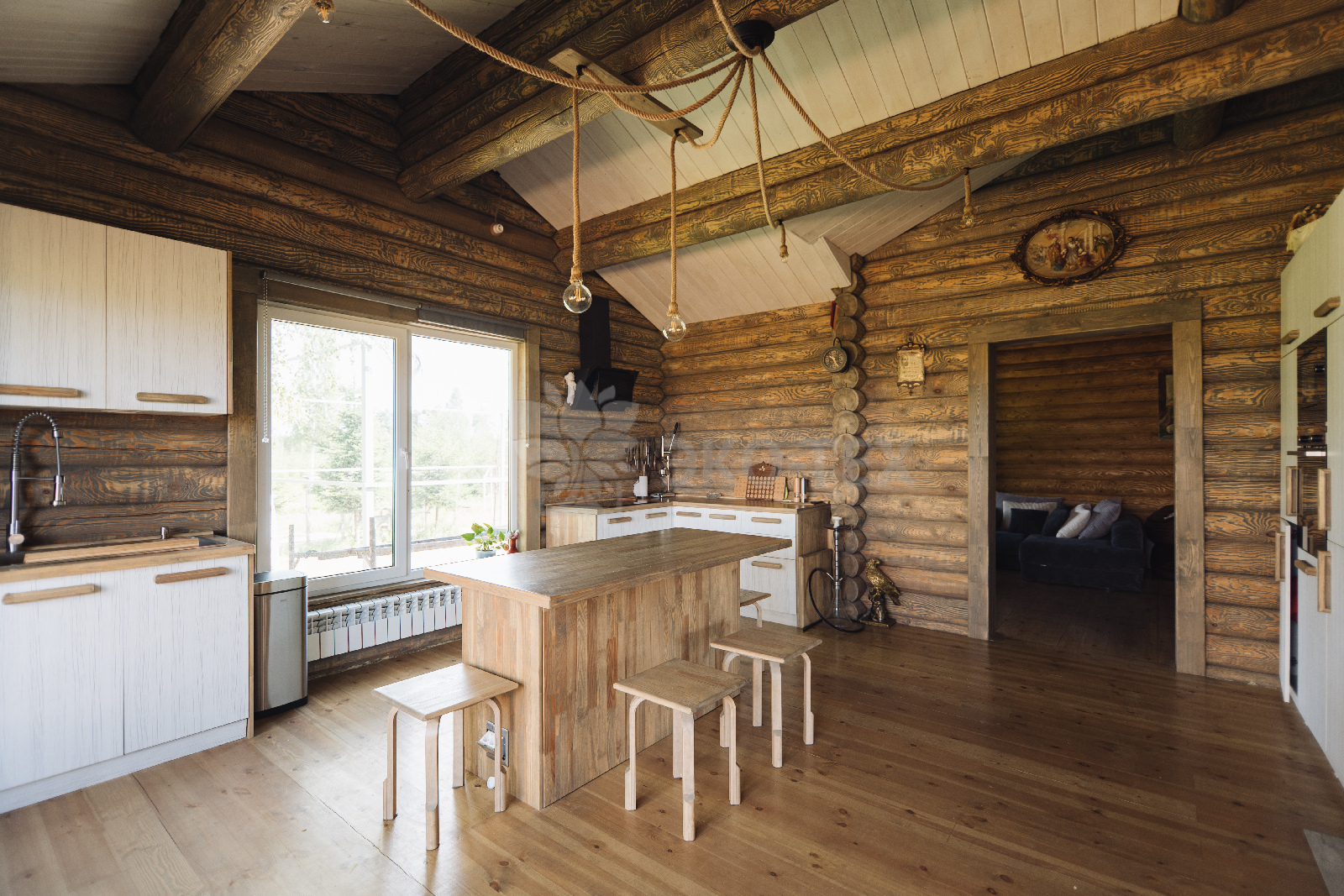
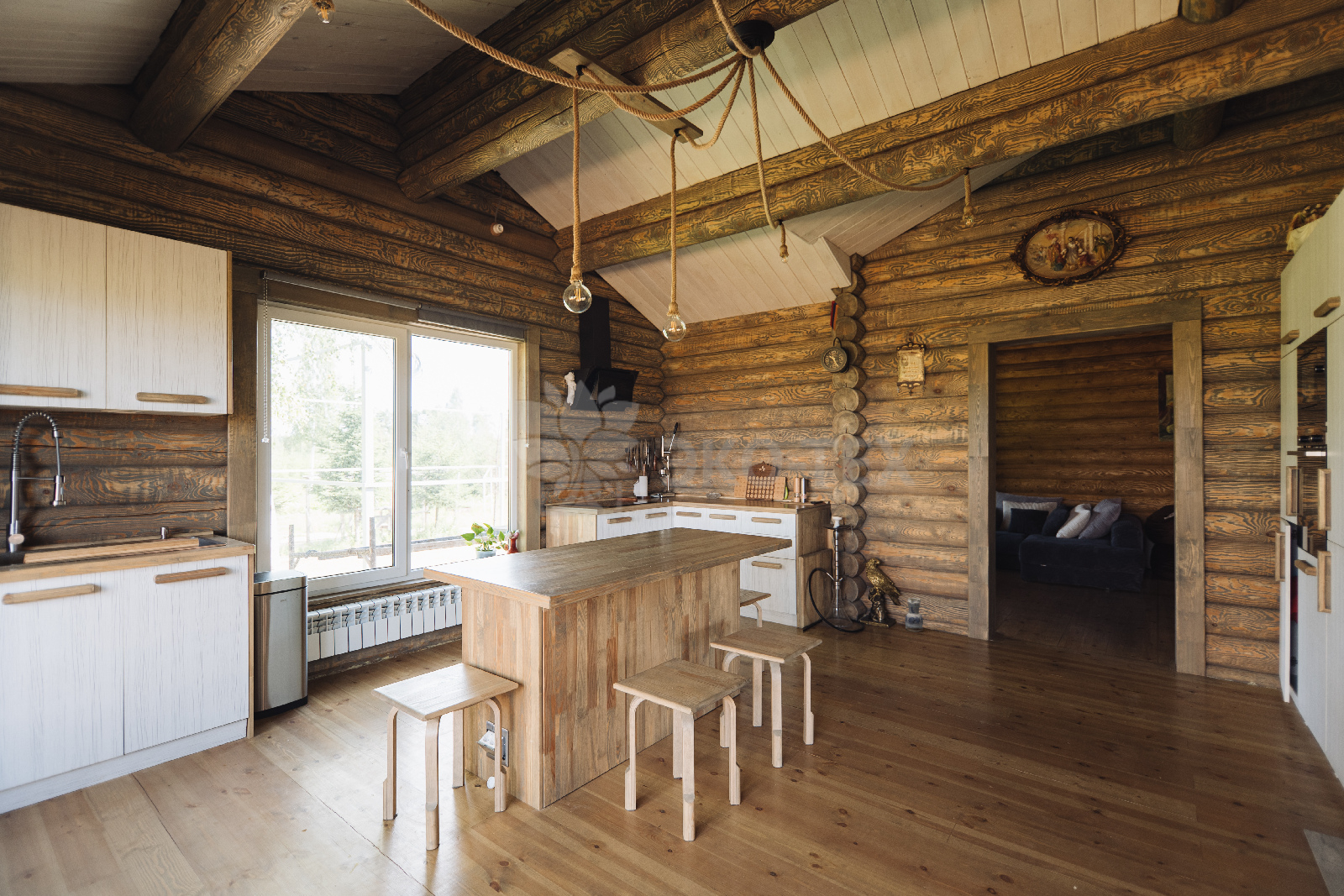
+ ceramic jug (915, 614)
